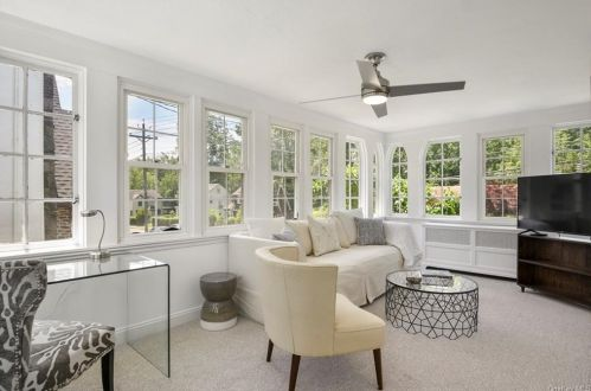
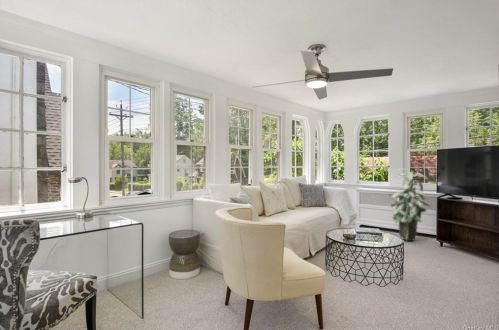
+ indoor plant (407, 203)
